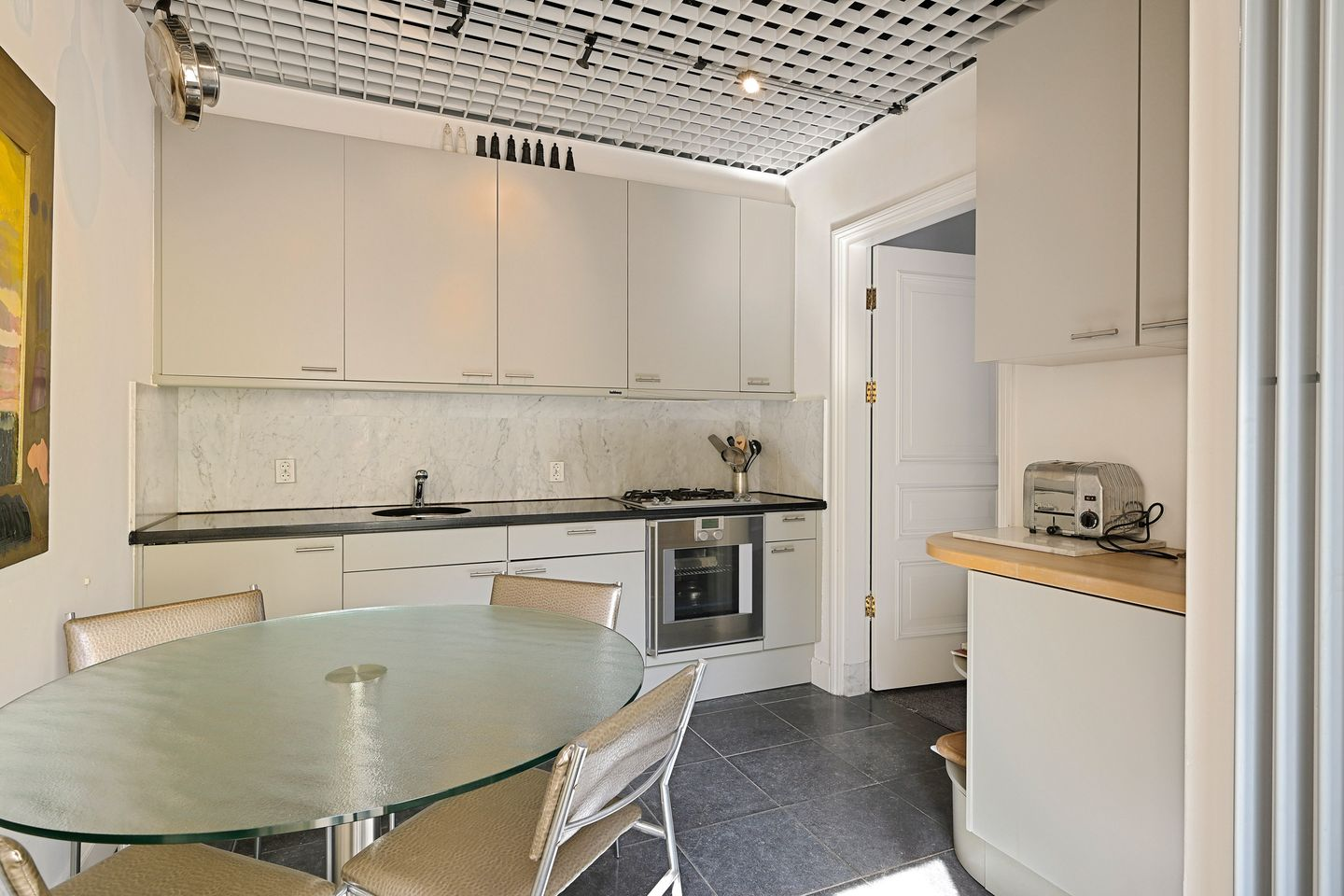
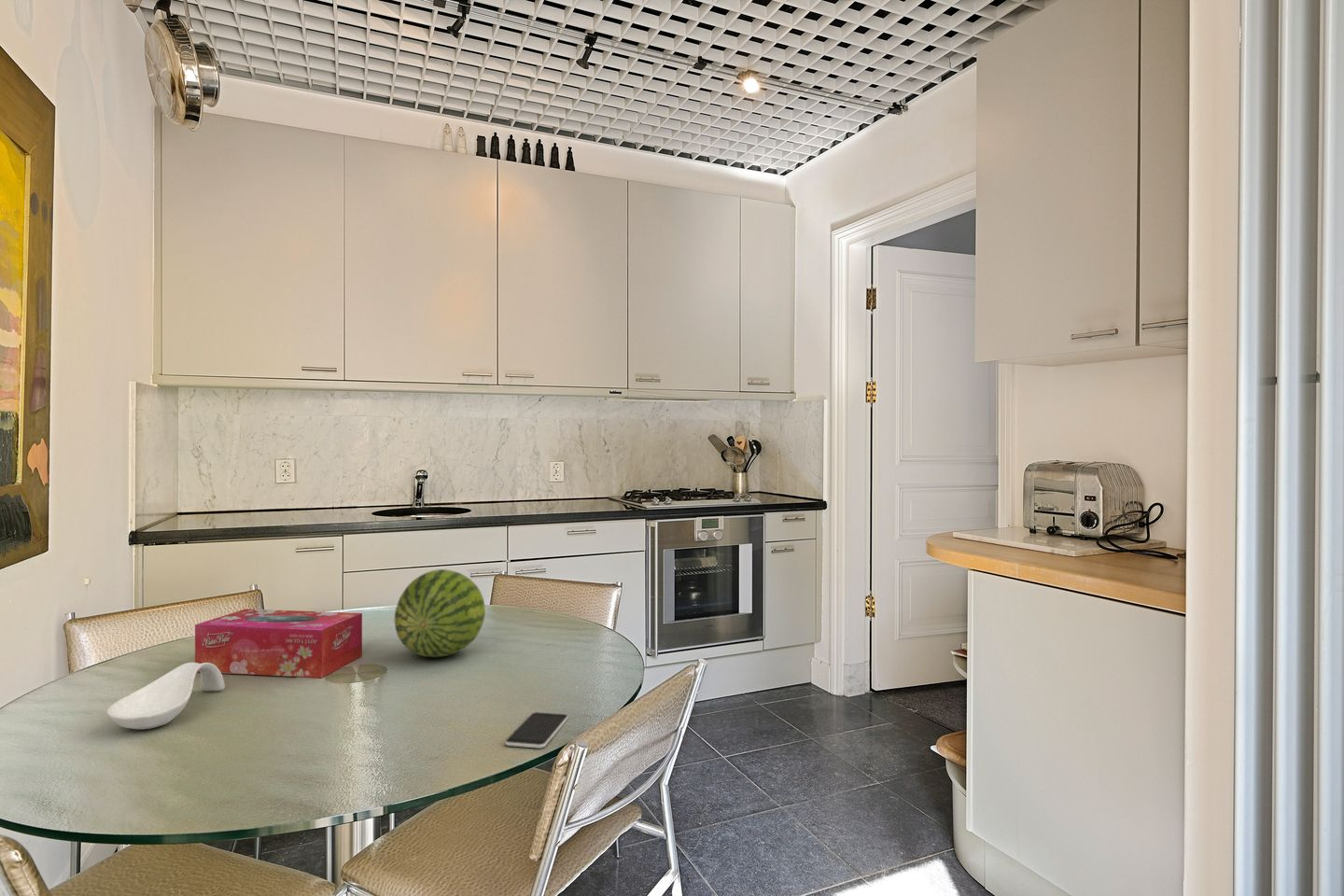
+ fruit (441, 612)
+ smartphone (538, 729)
+ spoon rest (172, 692)
+ tissue box (281, 641)
